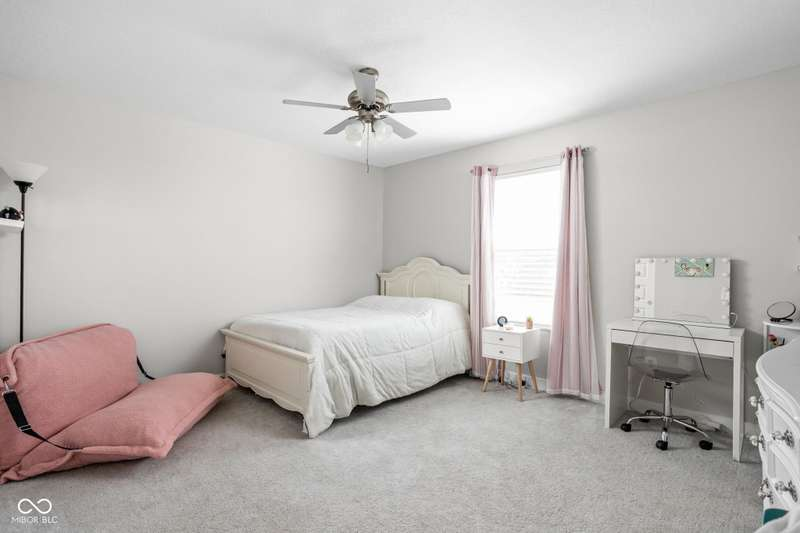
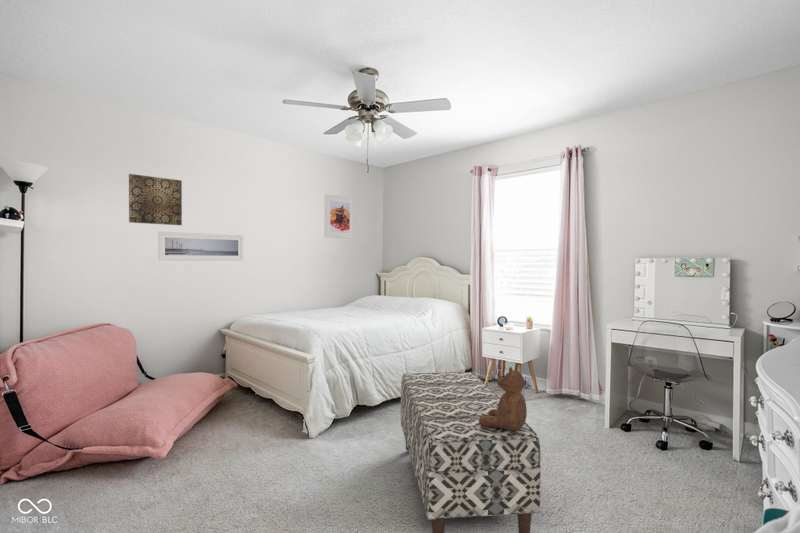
+ wall art (156, 200)
+ bench (456, 442)
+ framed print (203, 247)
+ teddy bear (503, 395)
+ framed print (339, 217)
